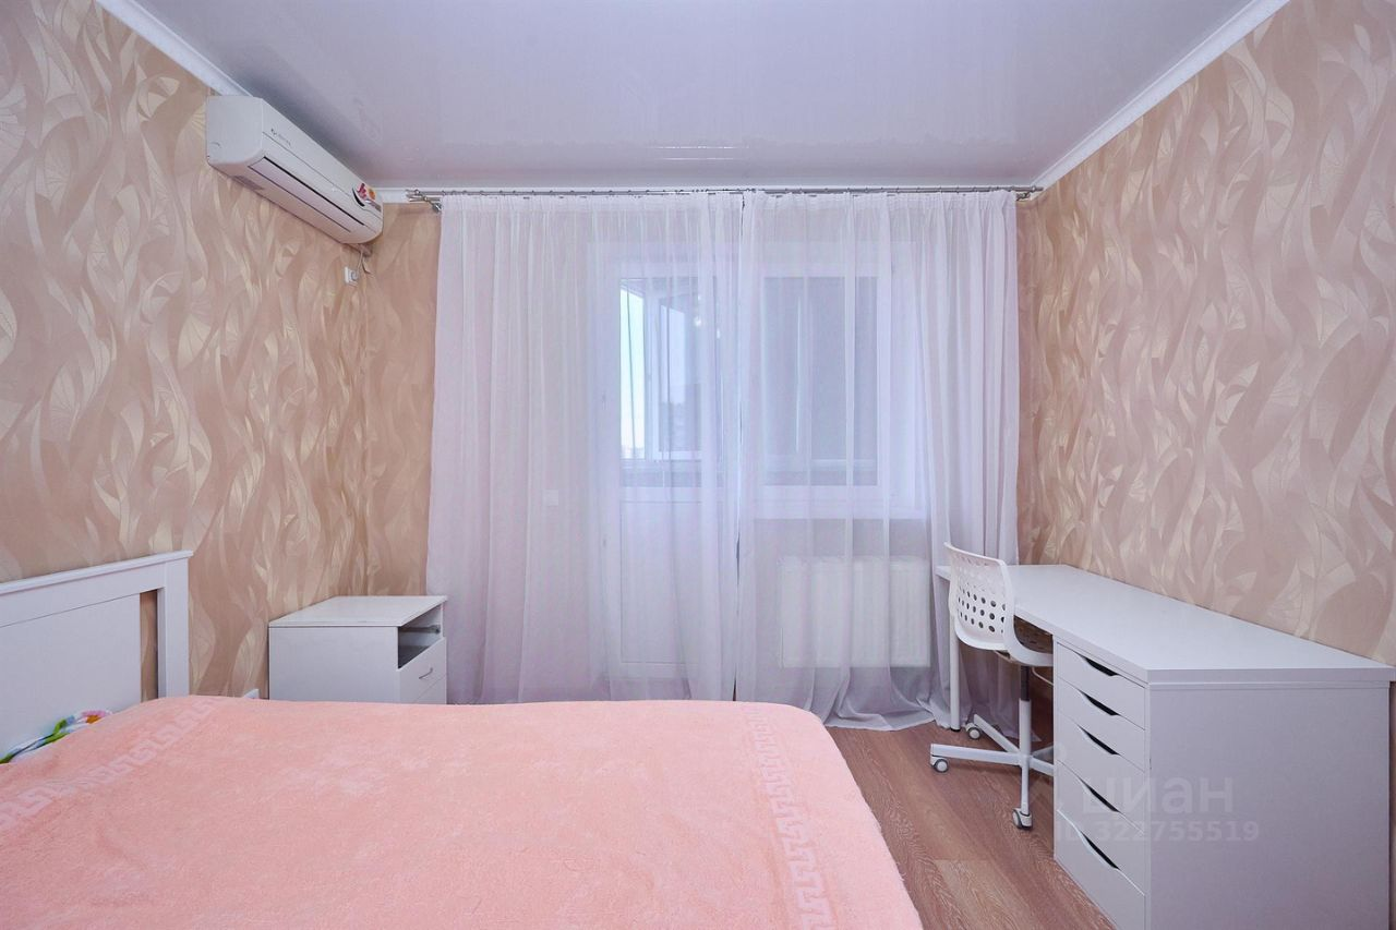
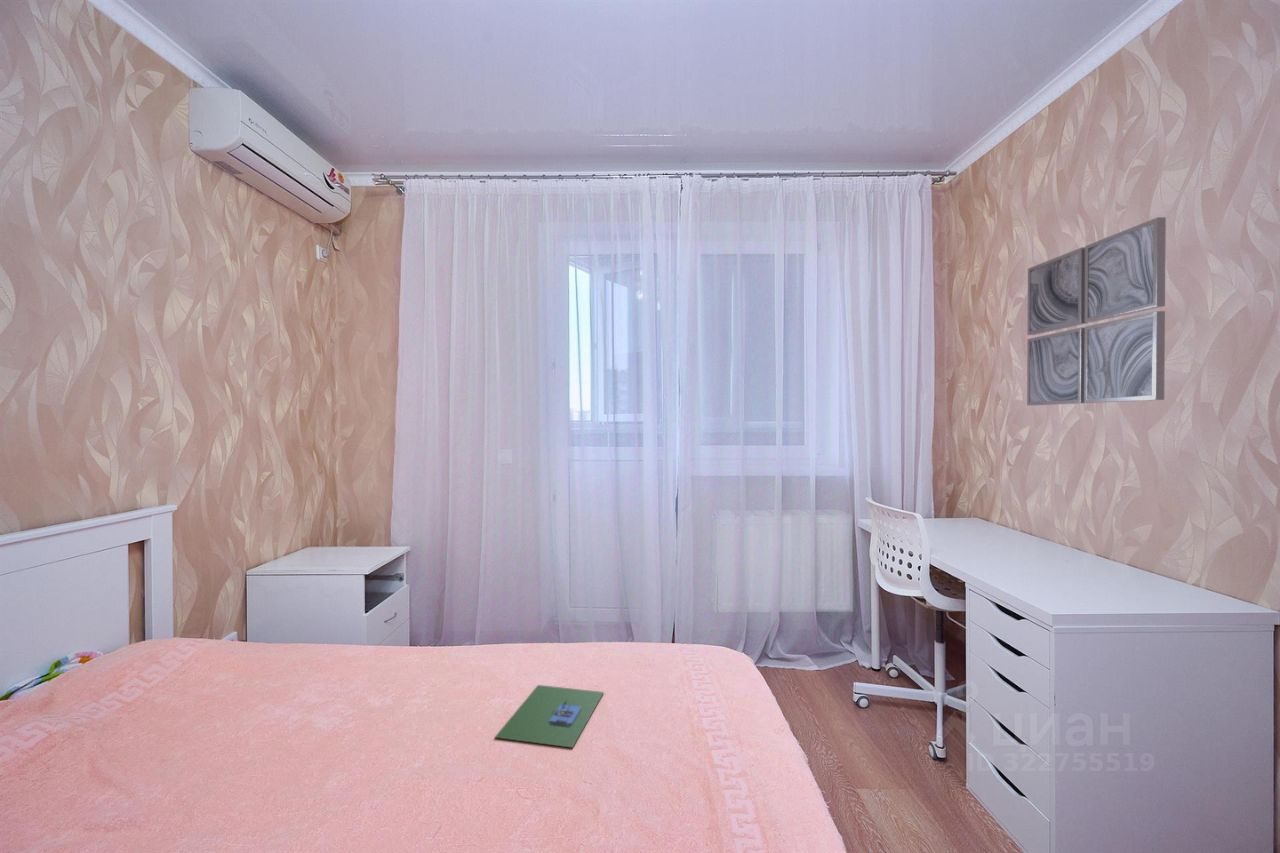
+ wall art (1086, 326)
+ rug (553, 707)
